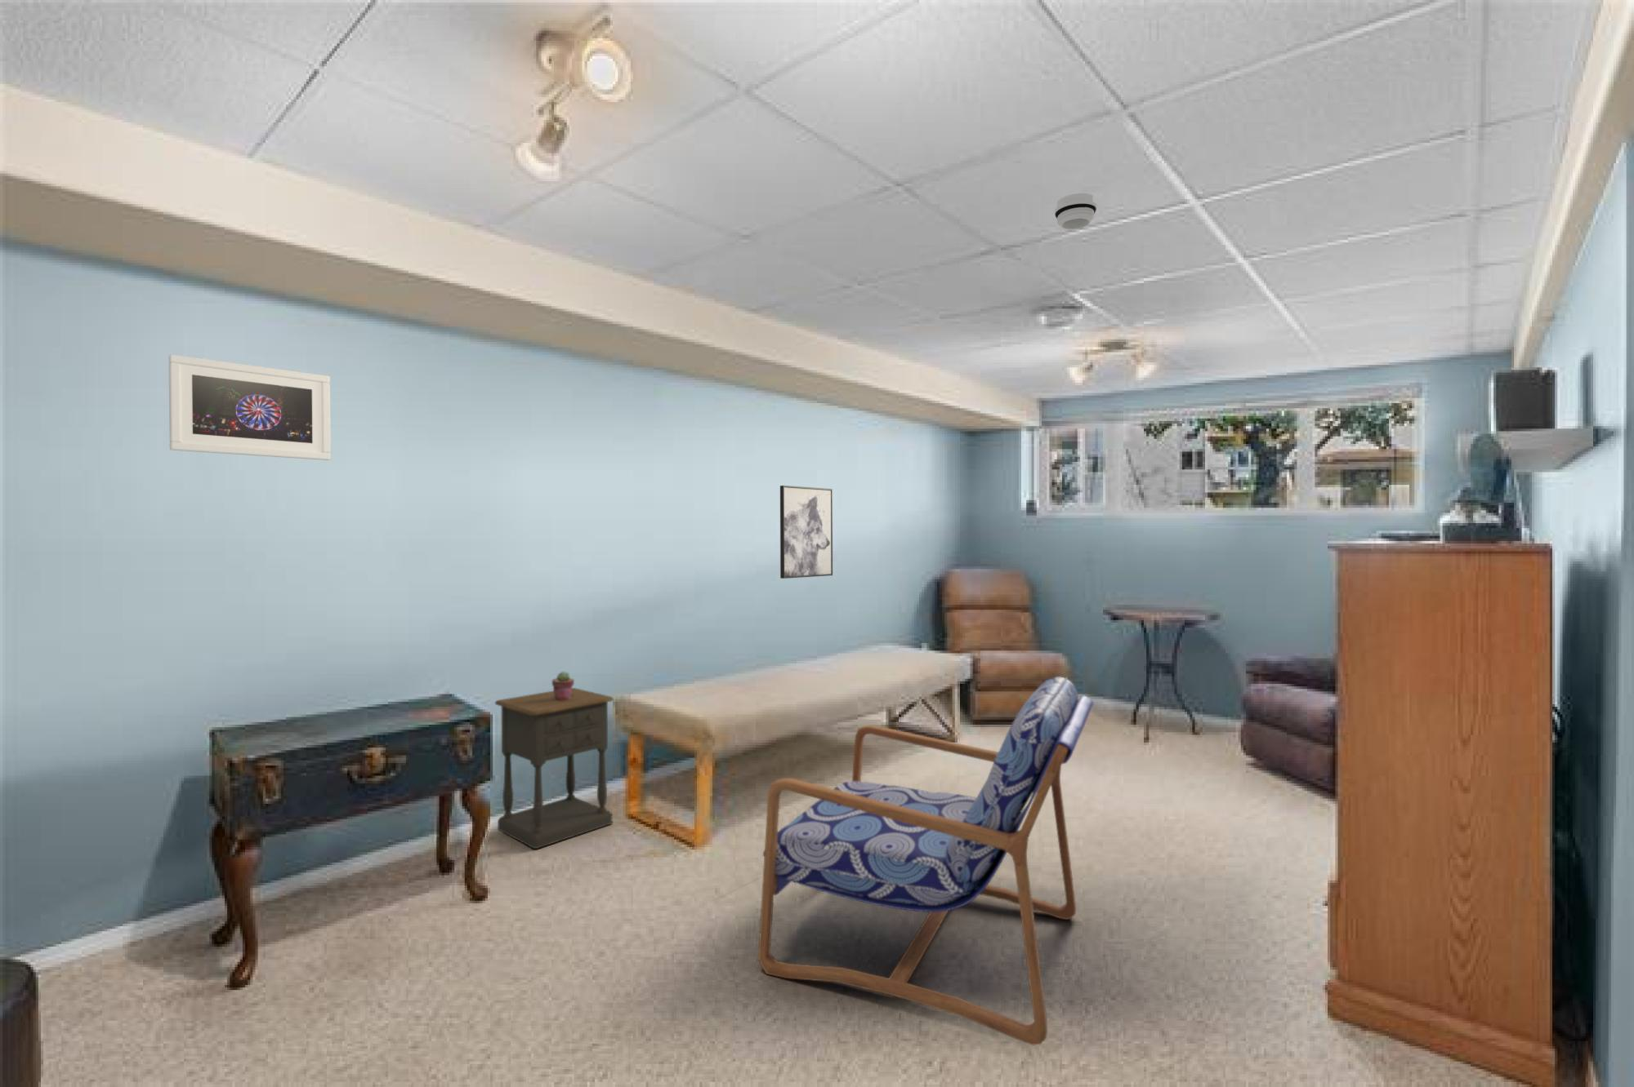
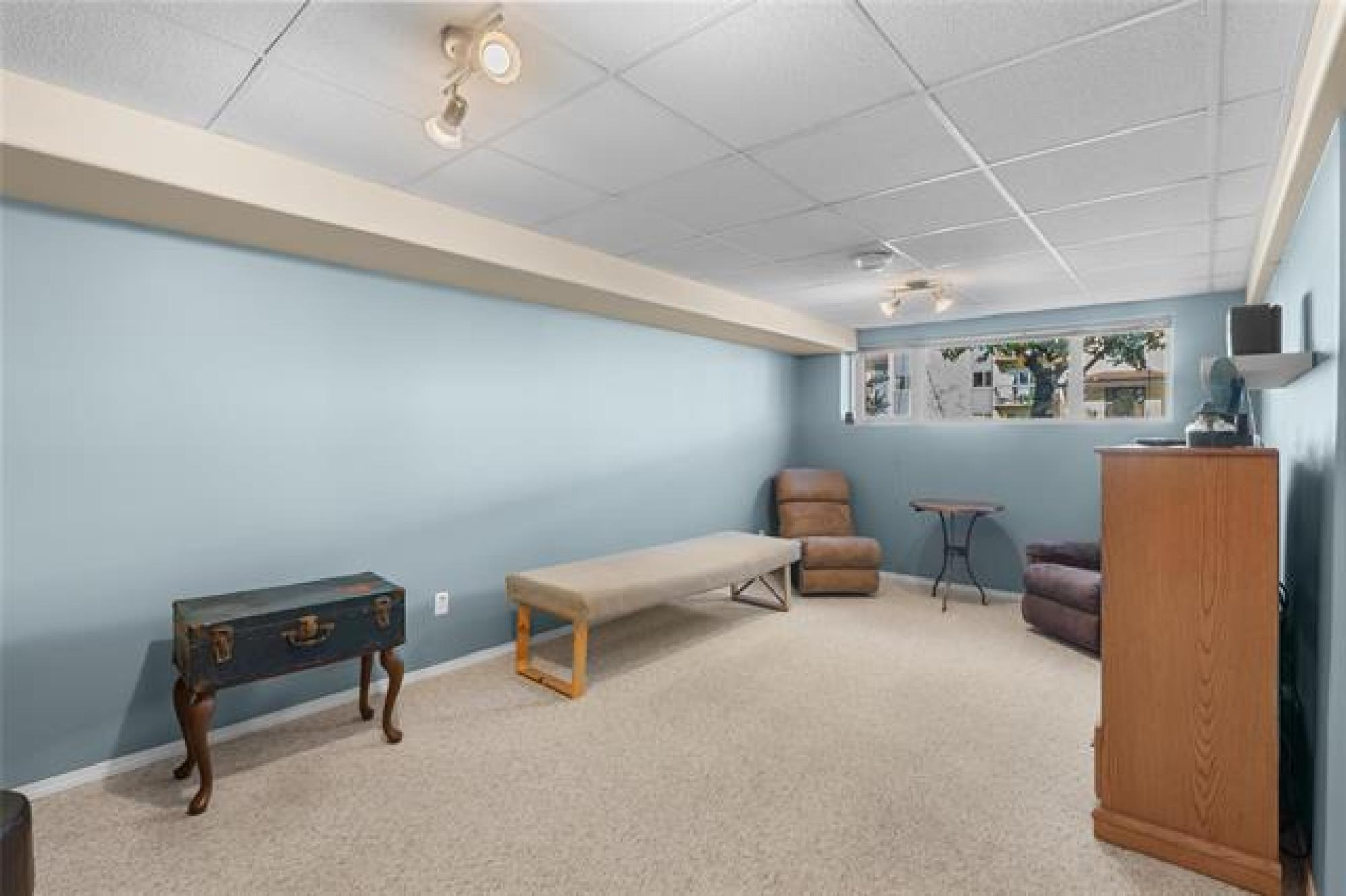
- armchair (932, 812)
- smoke detector (1076, 212)
- potted succulent (563, 684)
- nightstand (554, 759)
- wall art (807, 533)
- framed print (254, 410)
